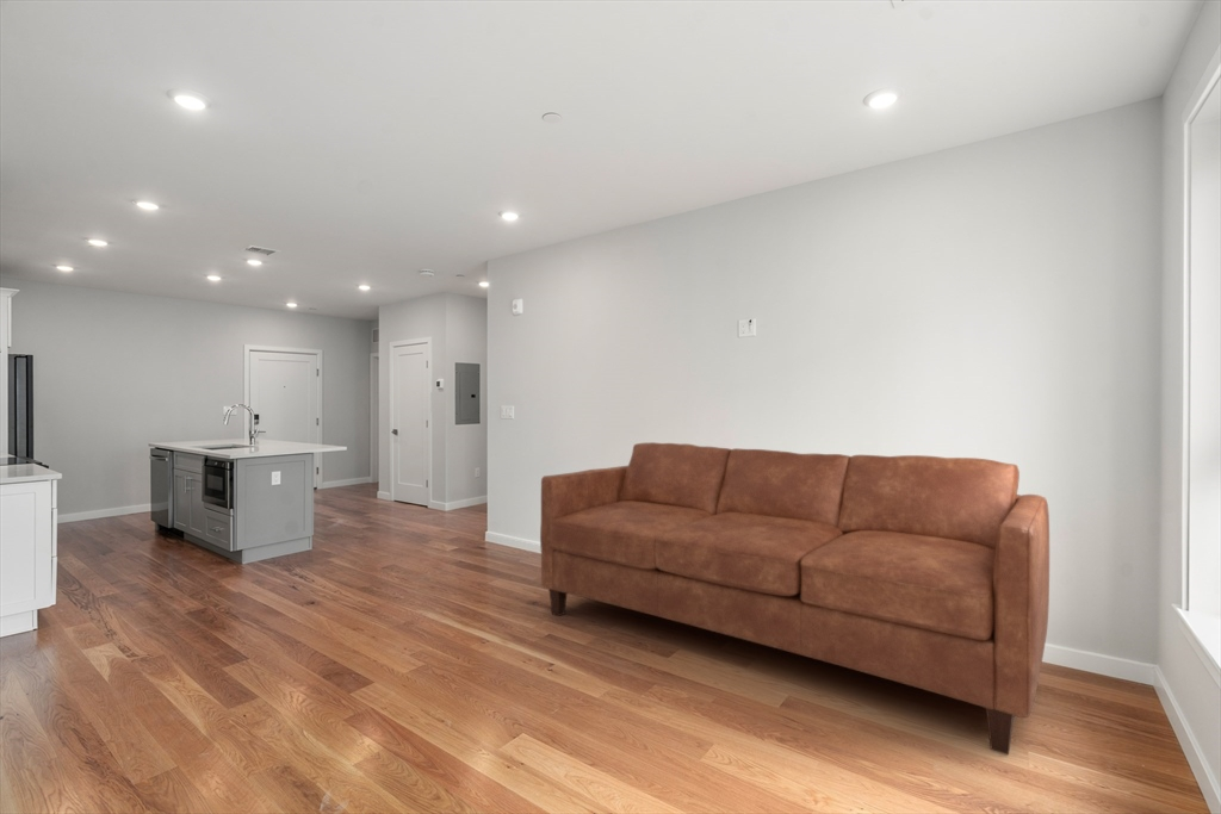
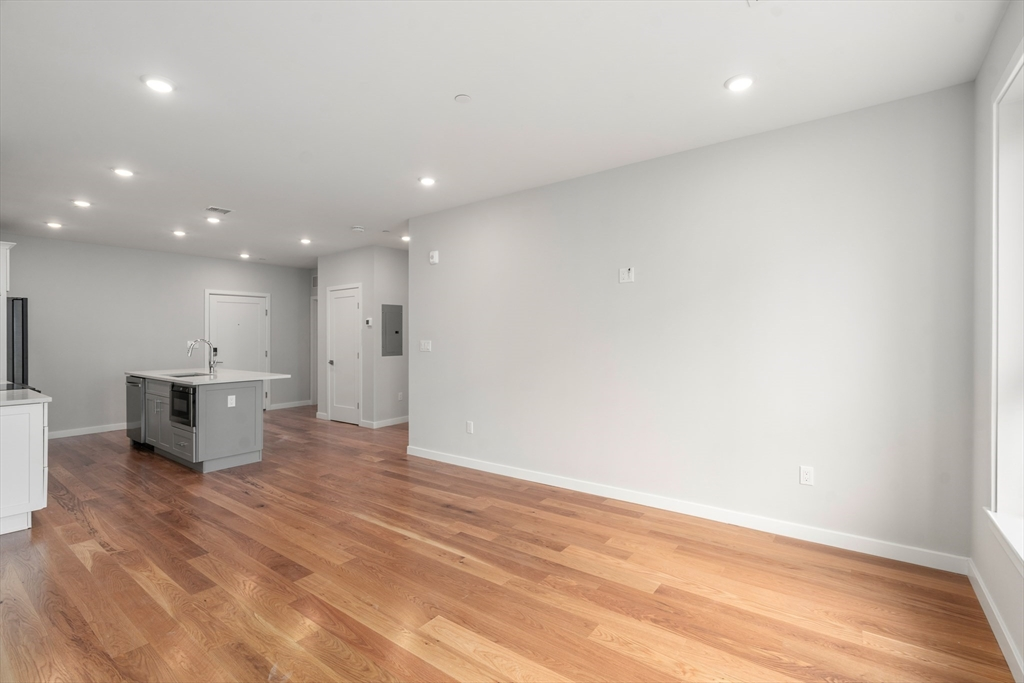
- sofa (760, 546)
